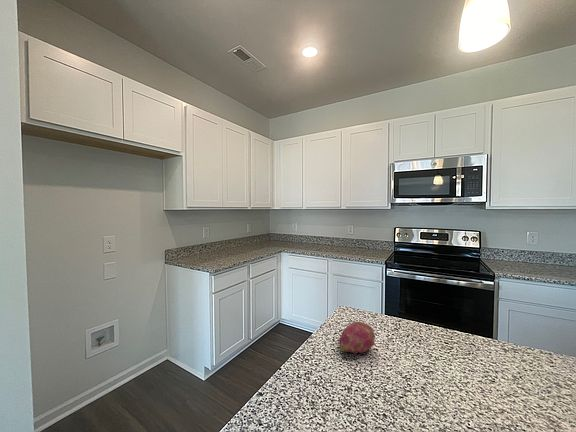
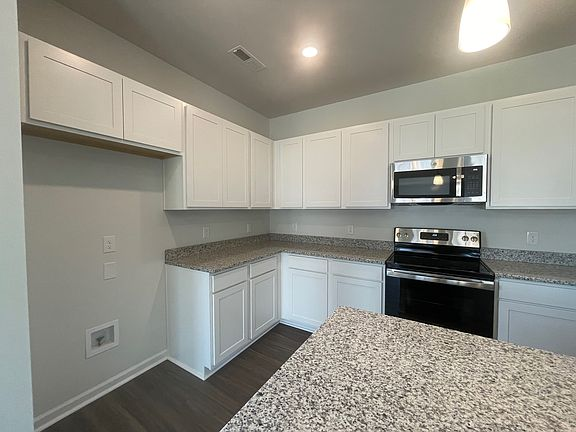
- fruit (356, 335)
